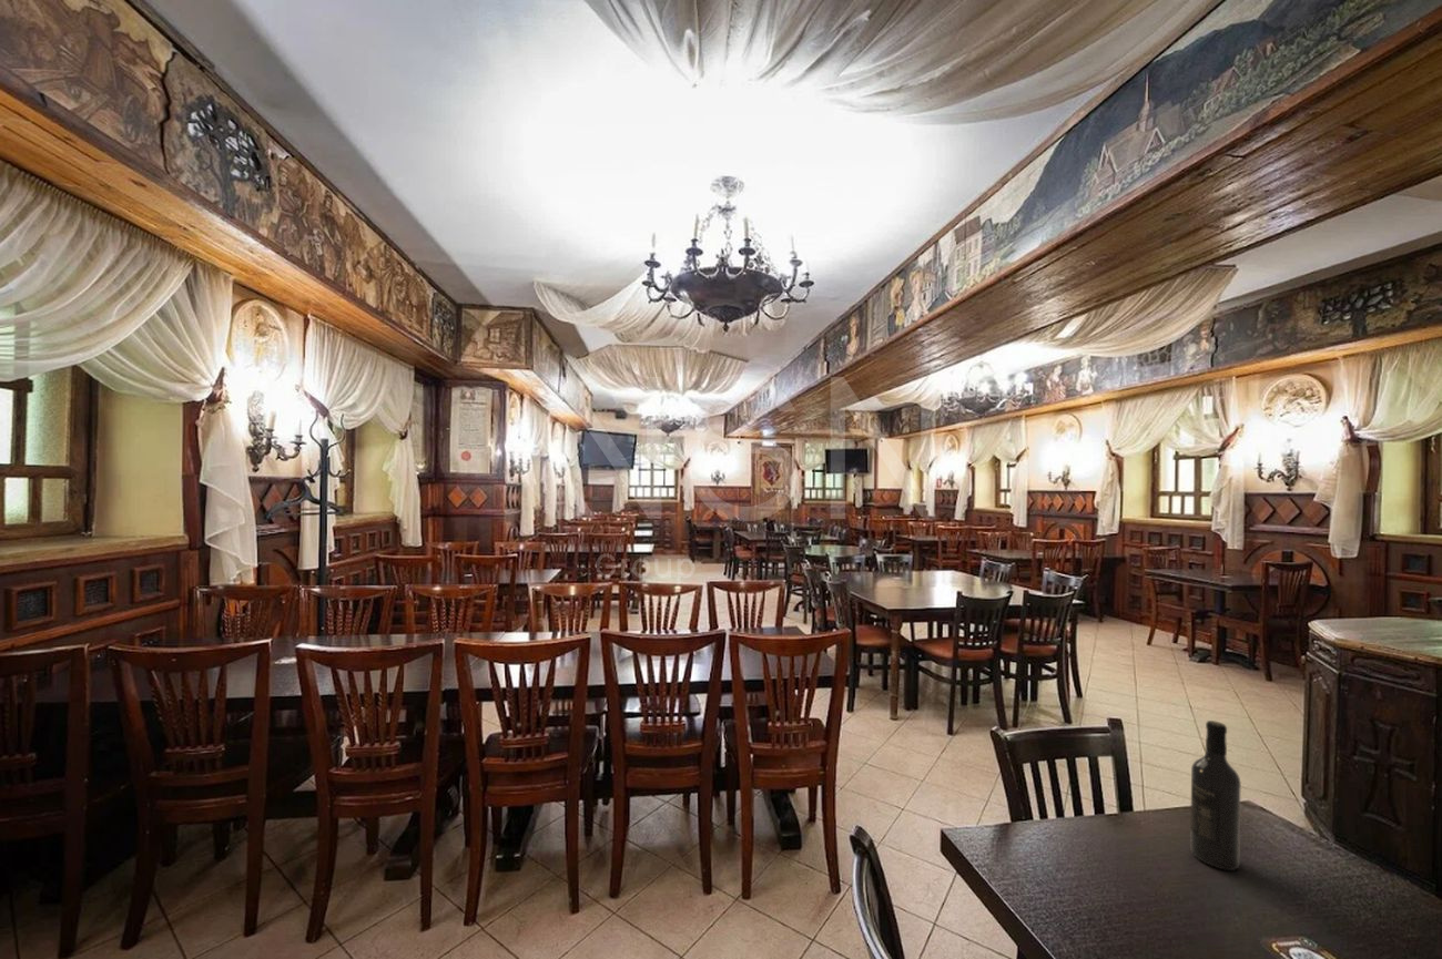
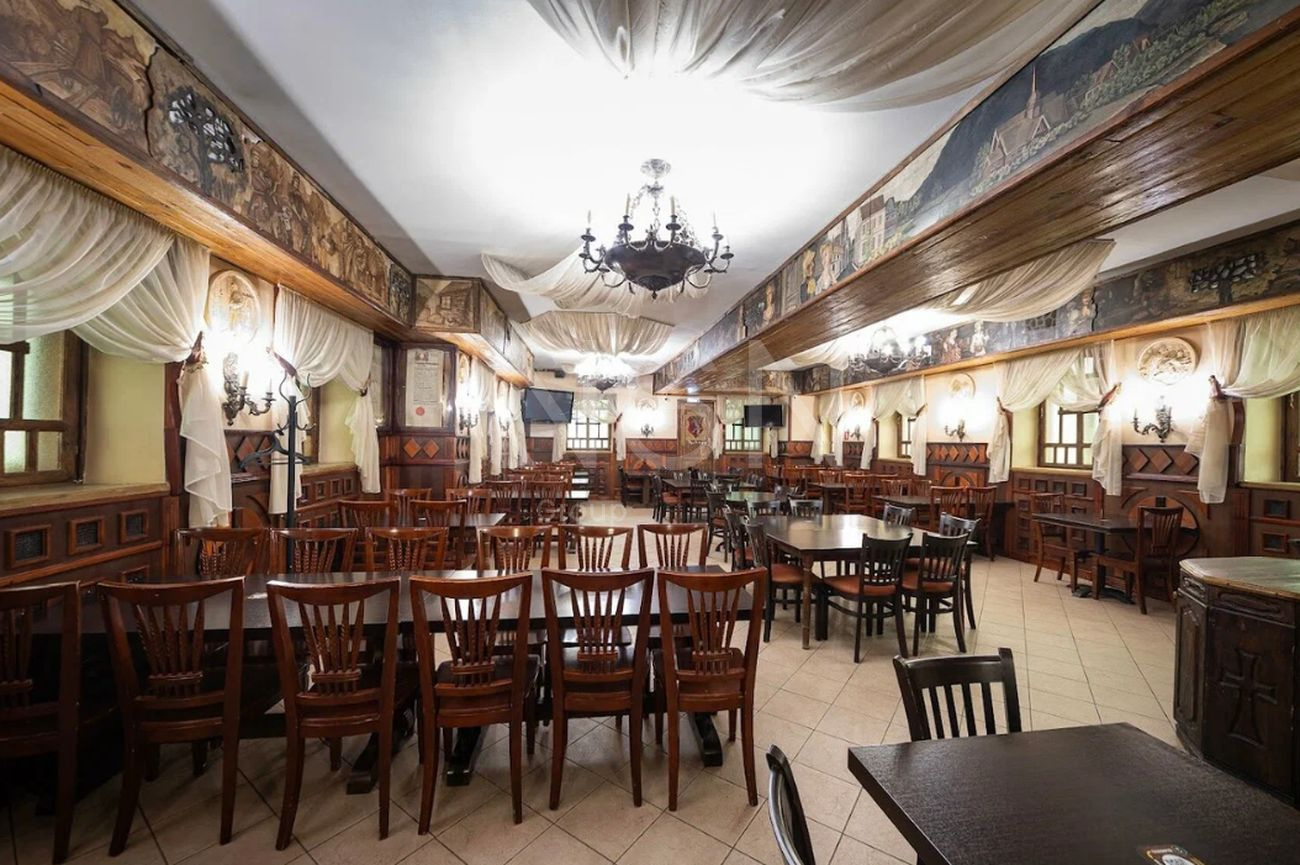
- wine bottle (1215, 790)
